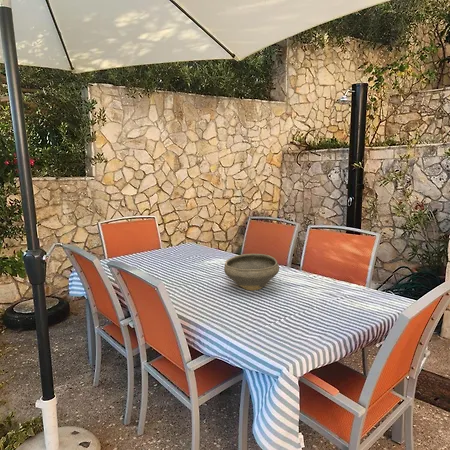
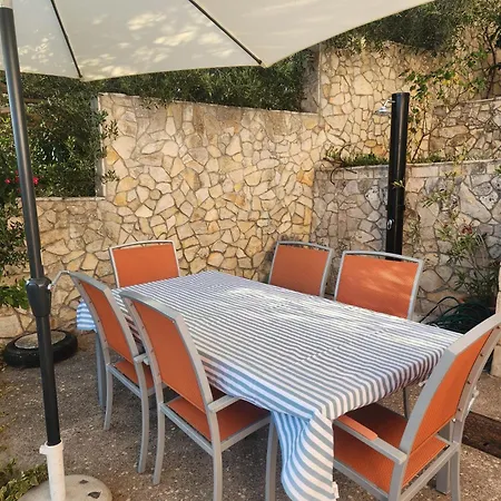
- bowl (251, 273)
